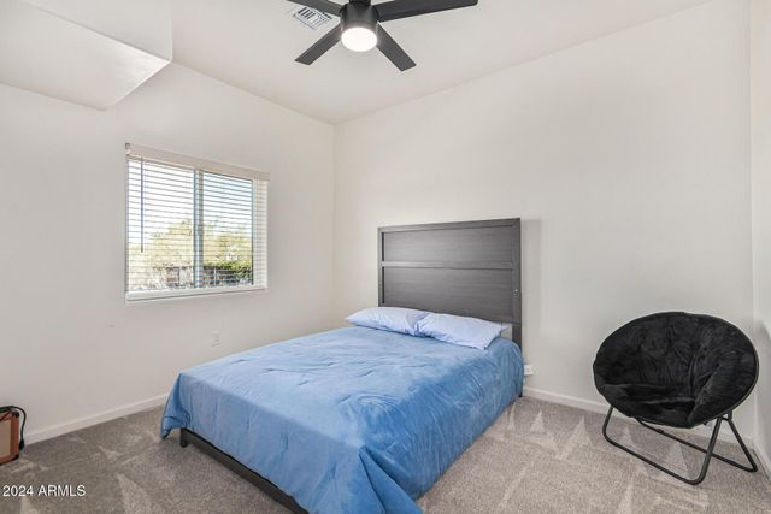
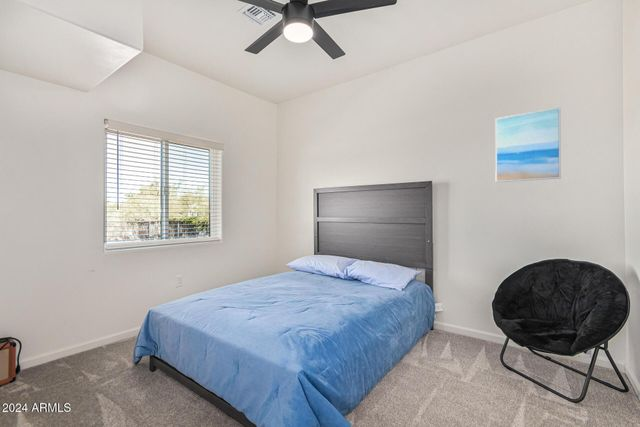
+ wall art (526, 146)
